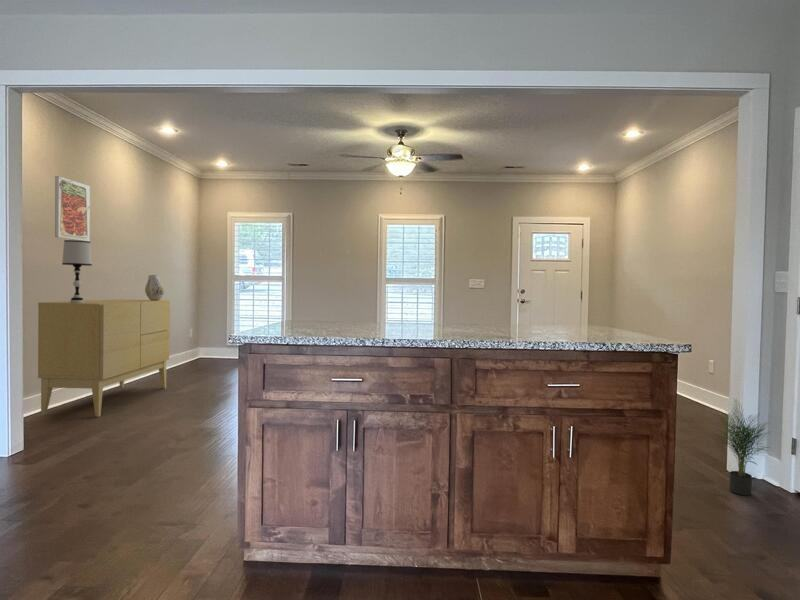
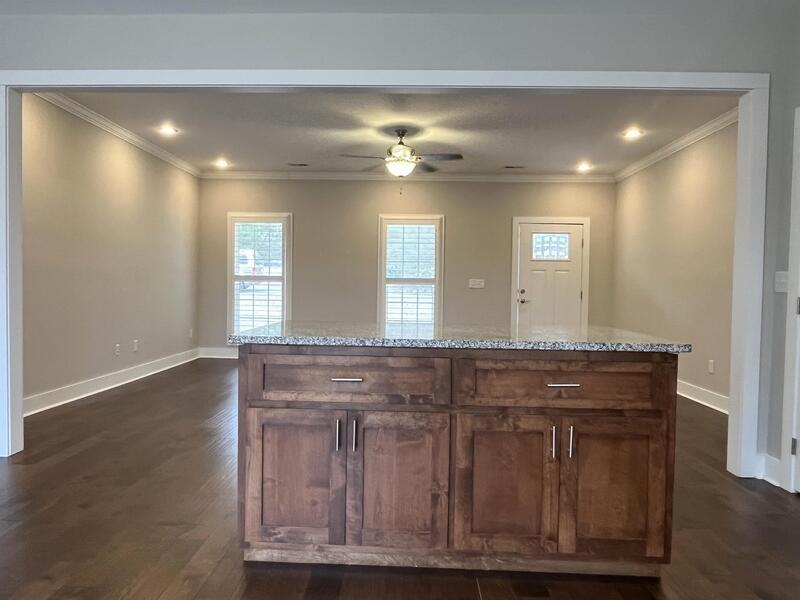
- sideboard (112, 350)
- table lamp (77, 271)
- potted plant (745, 448)
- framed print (73, 210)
- vase (155, 287)
